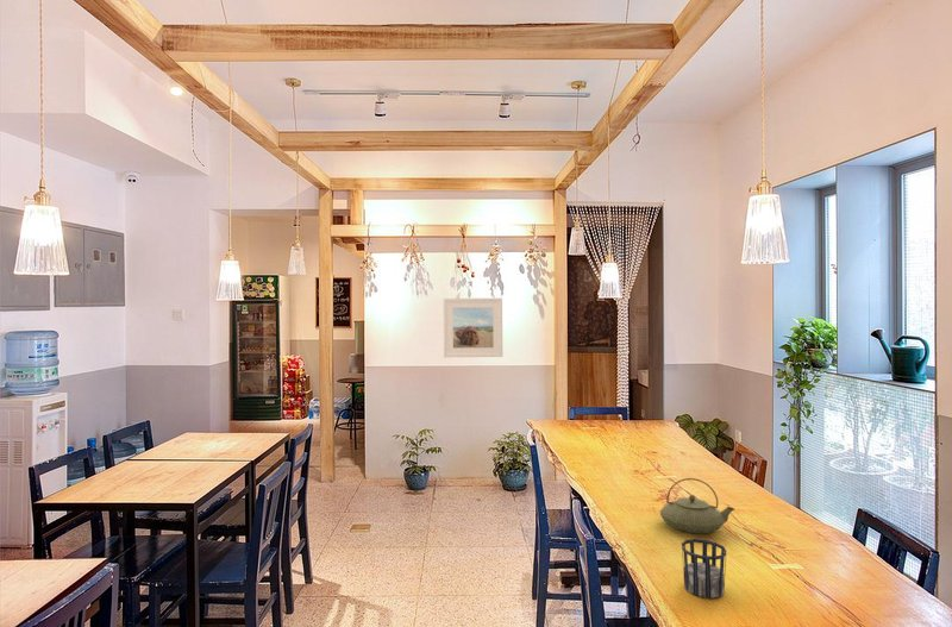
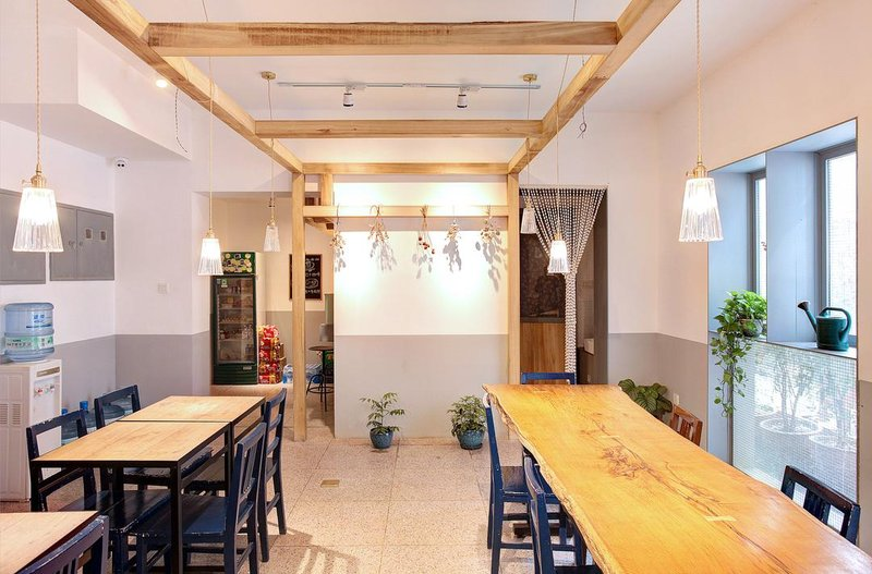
- cup (703, 568)
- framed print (472, 327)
- teapot (696, 502)
